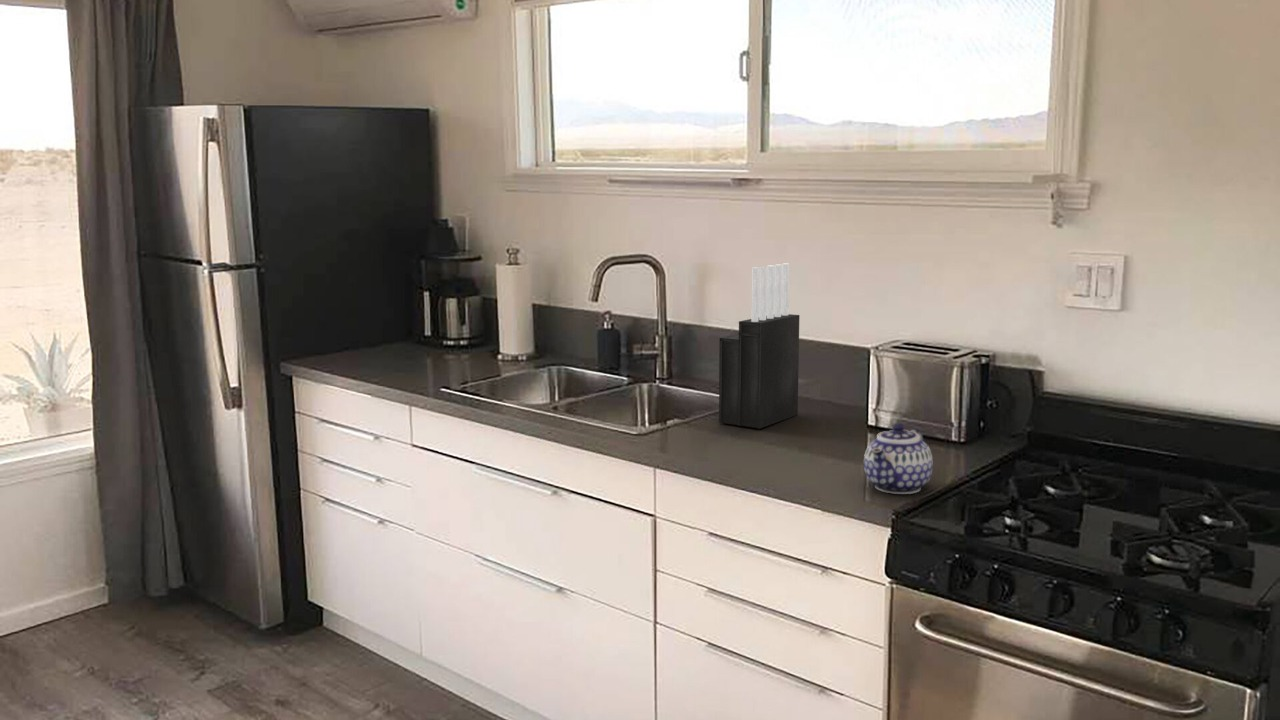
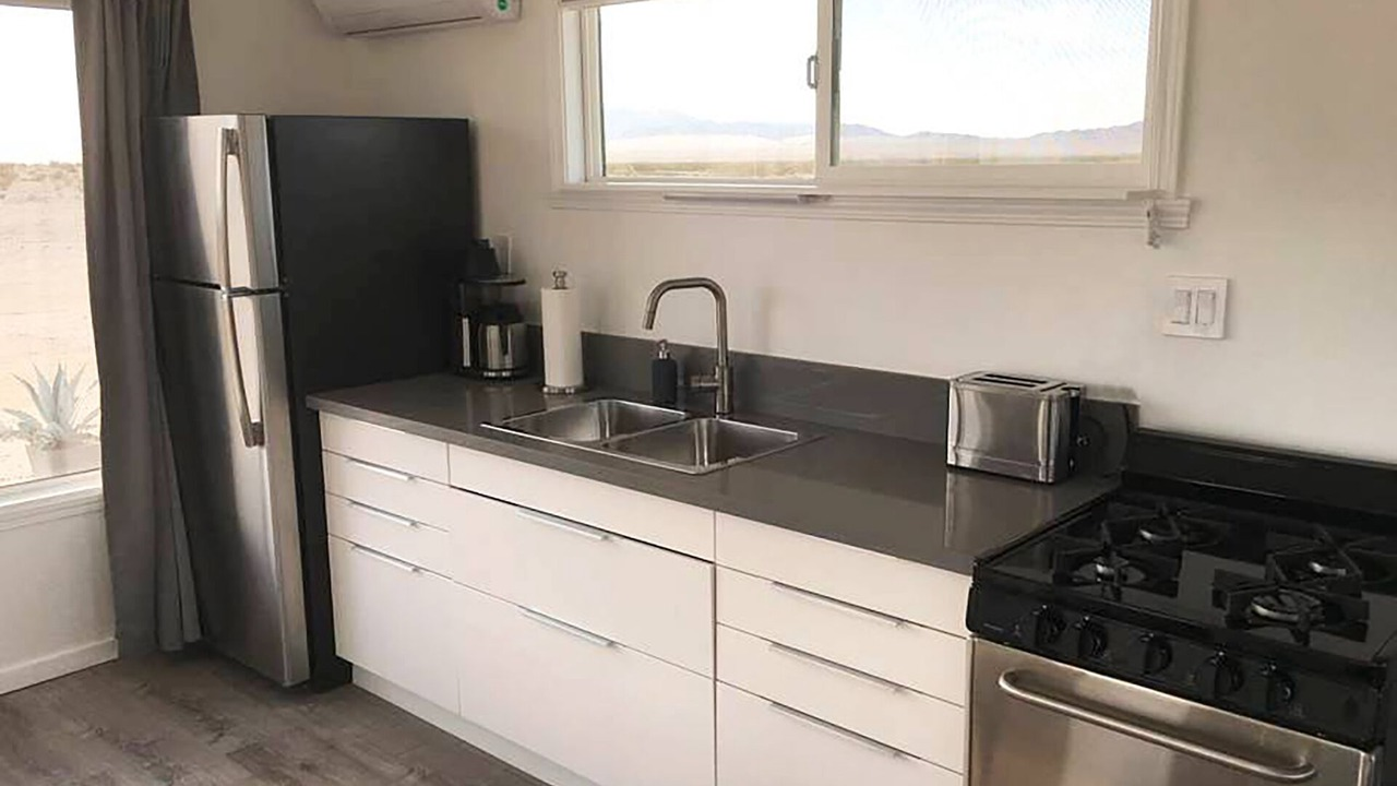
- knife block (755, 342)
- teapot (898, 455)
